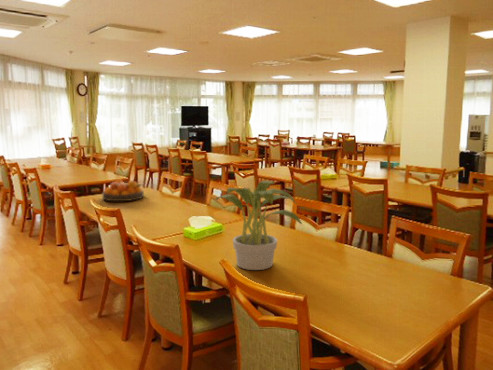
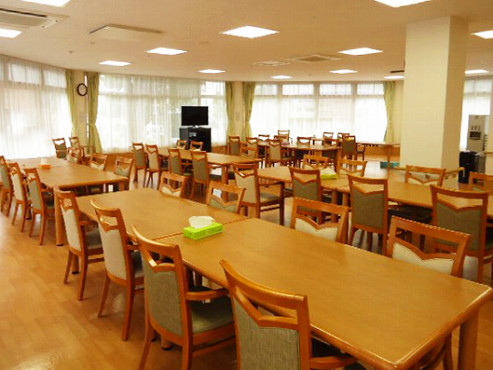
- fruit bowl (123, 189)
- potted plant (254, 224)
